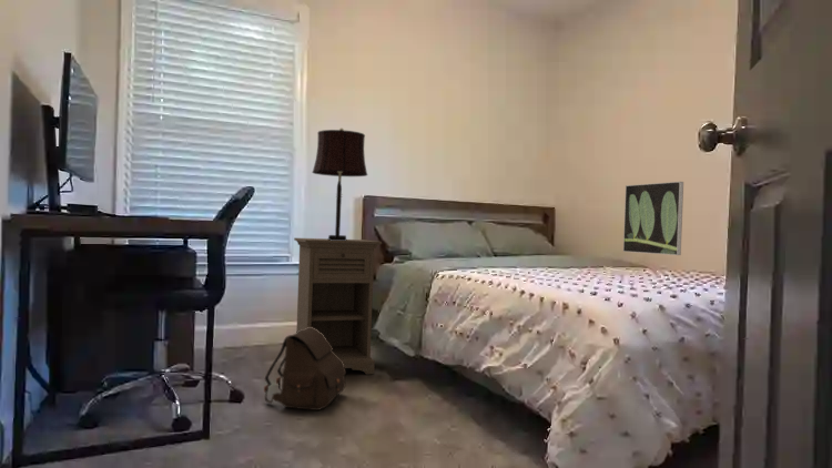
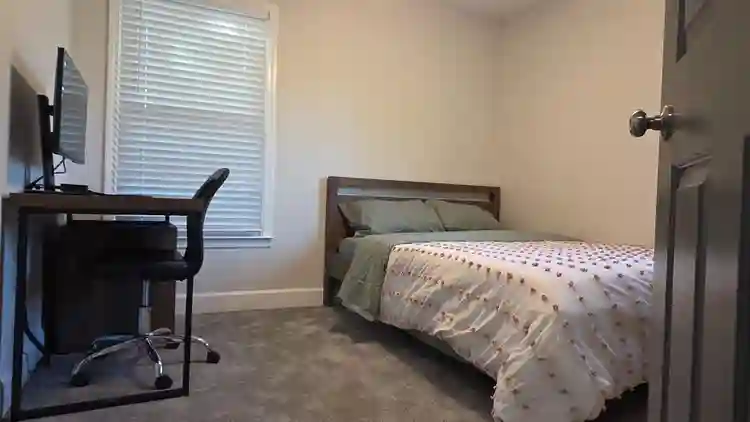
- satchel (305, 366)
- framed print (651, 218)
- nightstand (334, 304)
- table lamp (339, 183)
